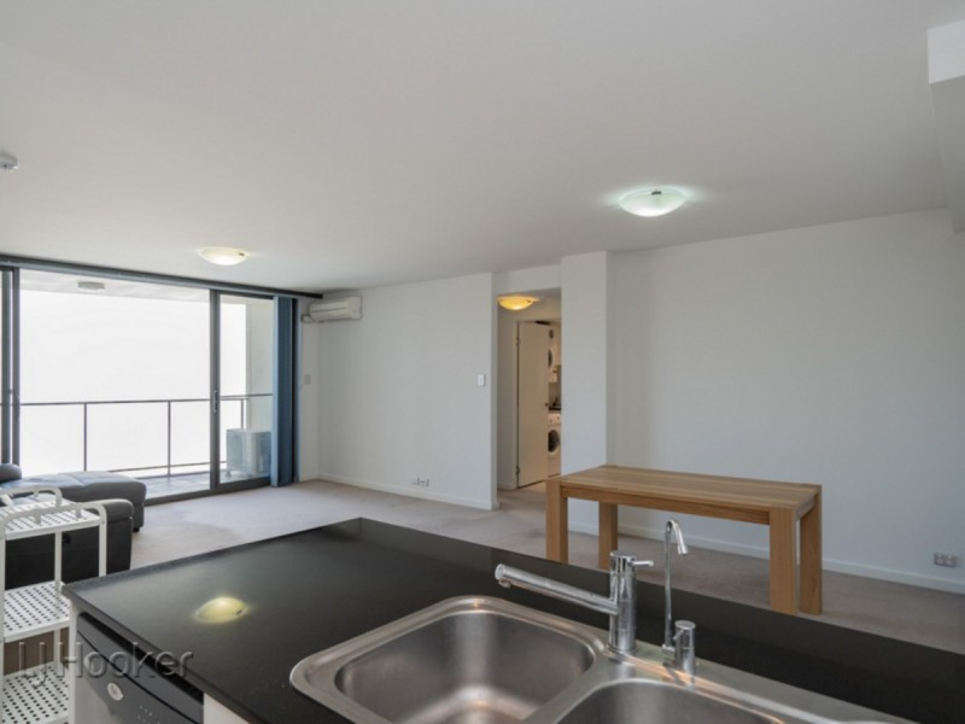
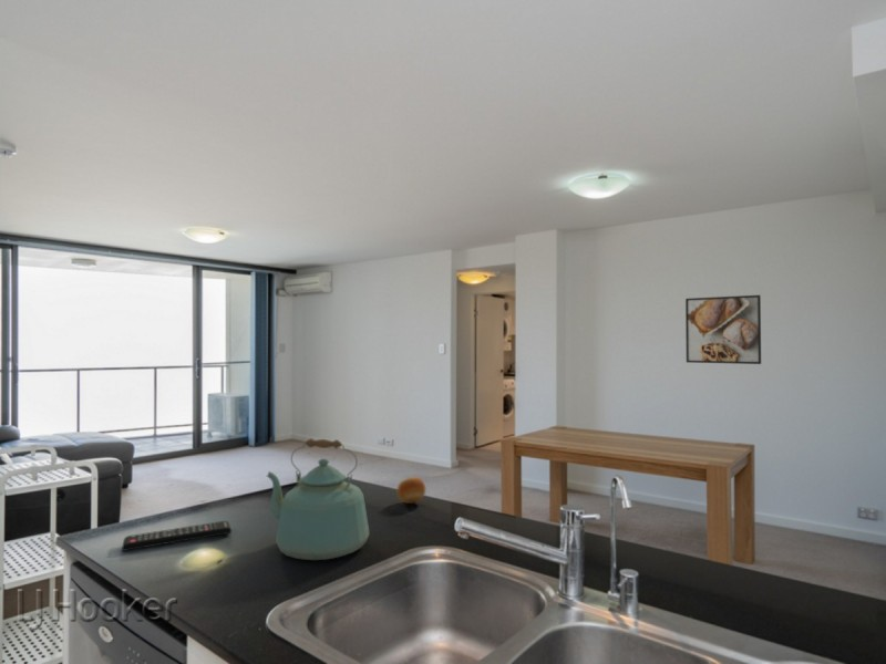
+ fruit (411, 489)
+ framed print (721, 330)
+ remote control (178, 536)
+ kettle (315, 491)
